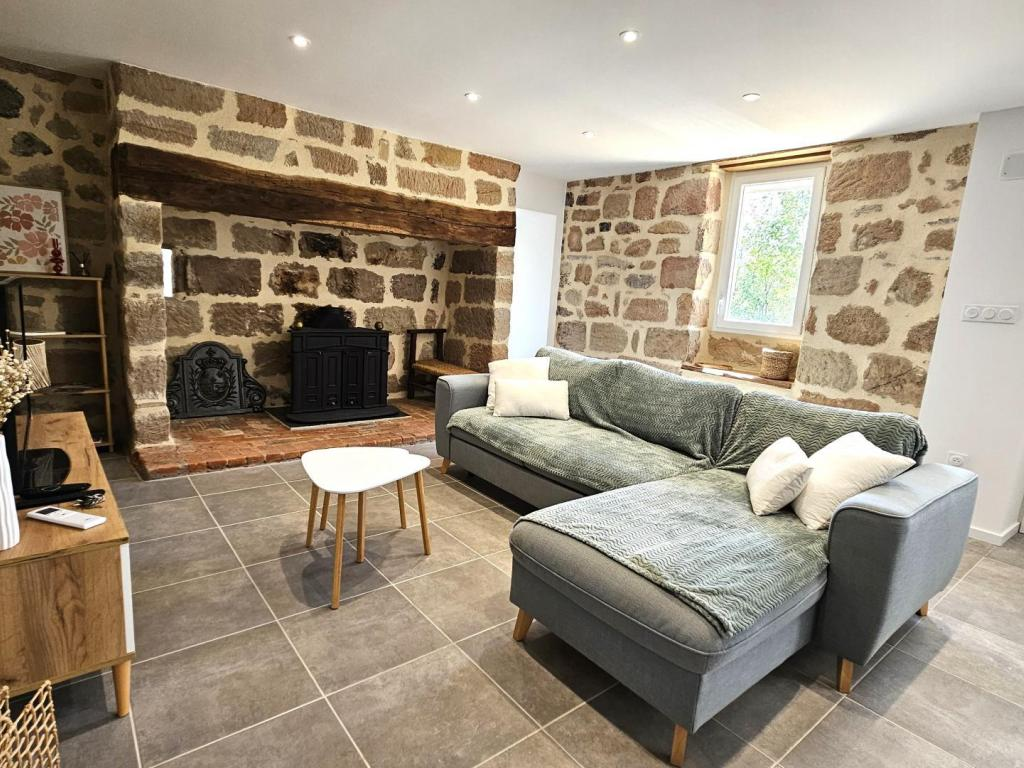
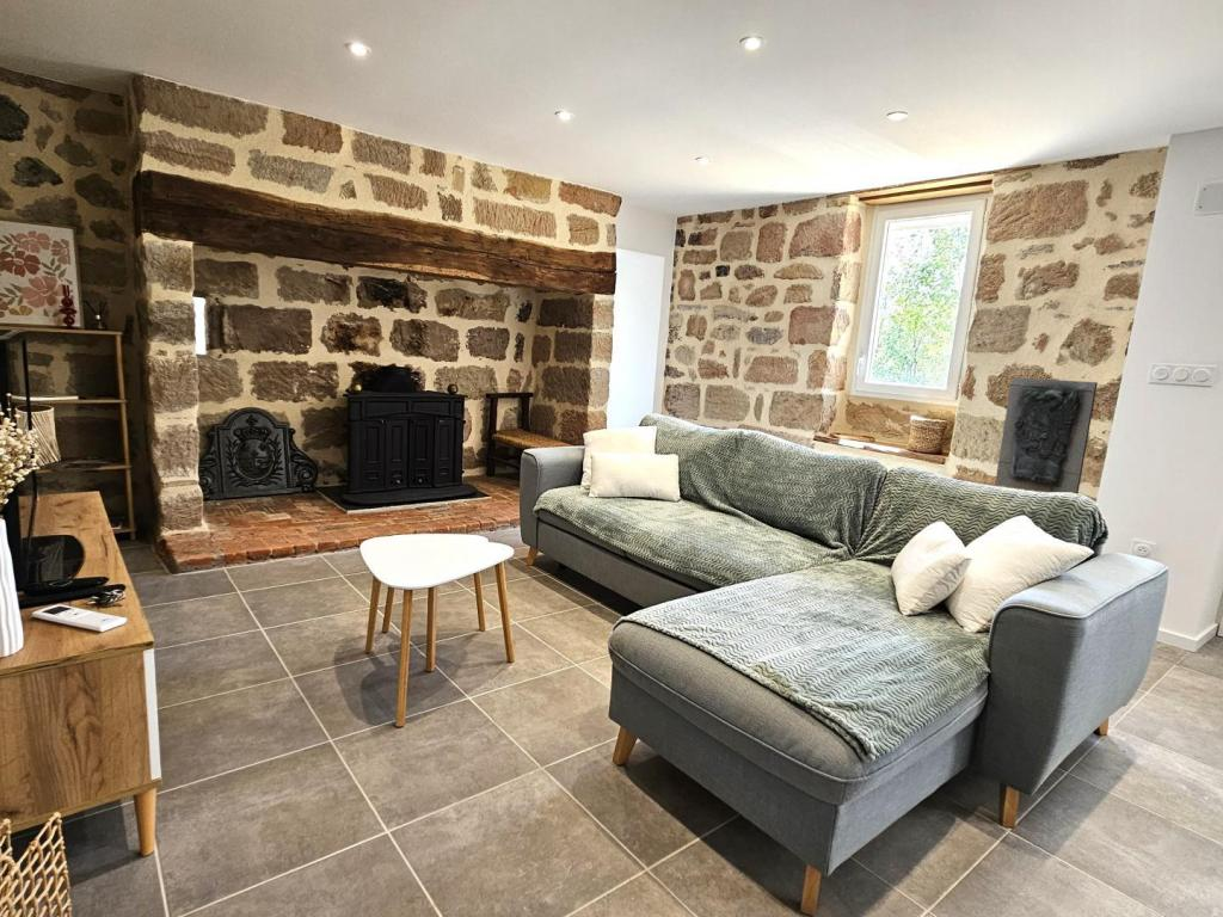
+ relief plaque (1041, 436)
